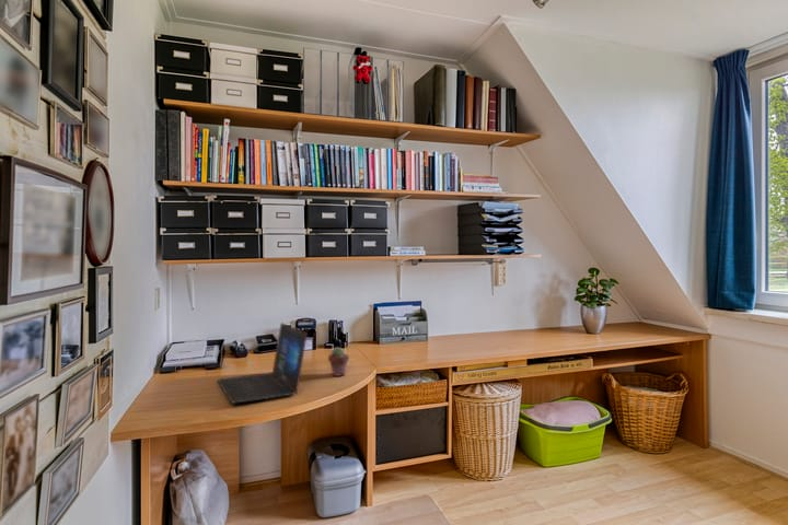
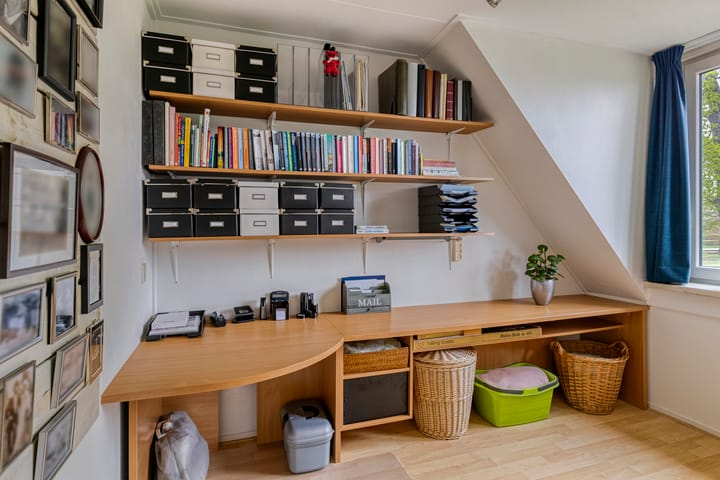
- laptop (274, 362)
- potted succulent (338, 360)
